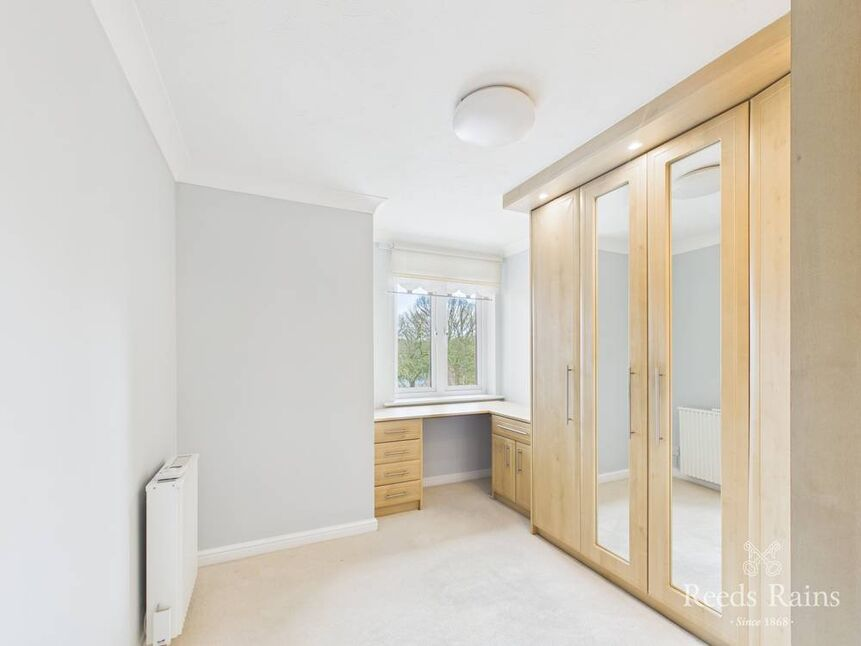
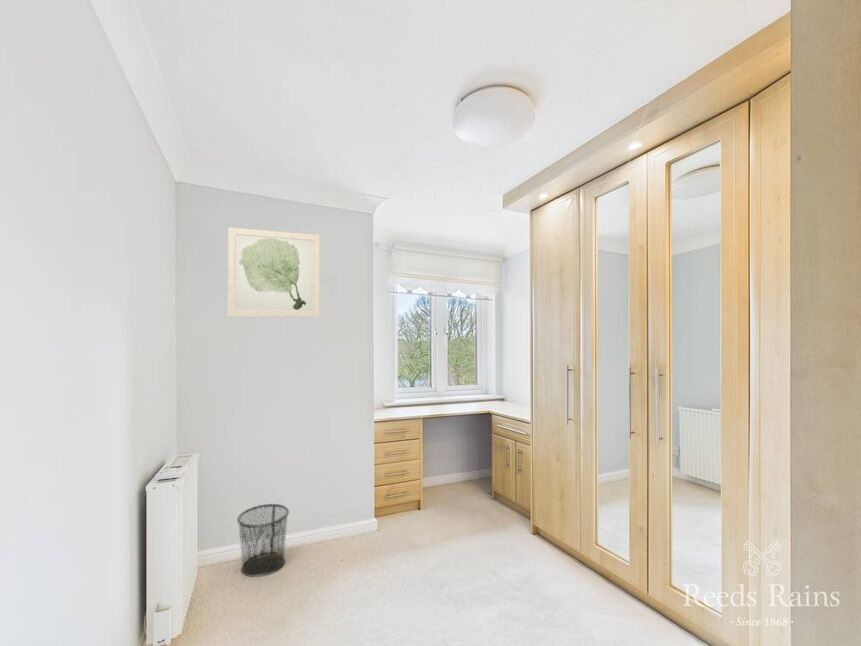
+ waste bin (263, 539)
+ wall art (275, 274)
